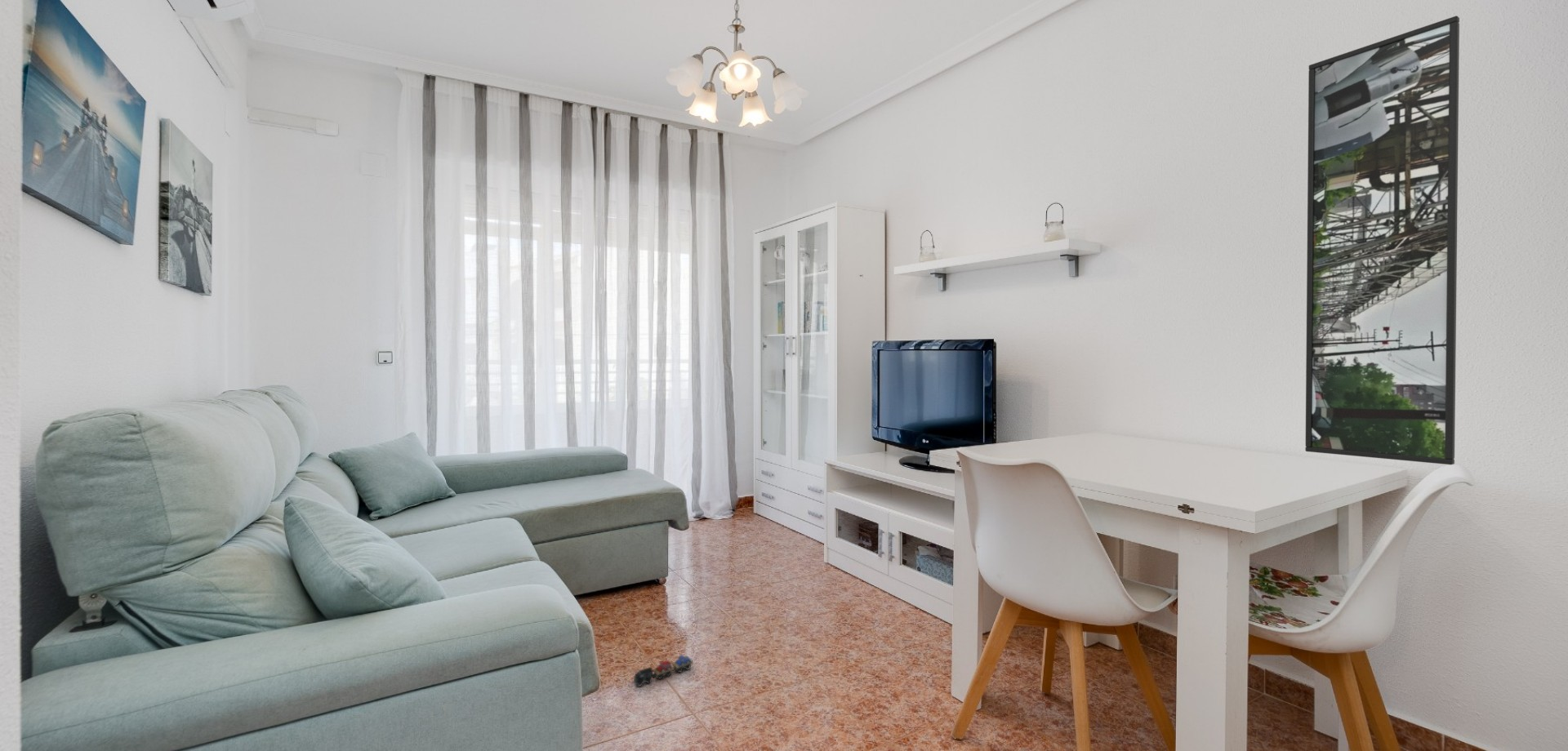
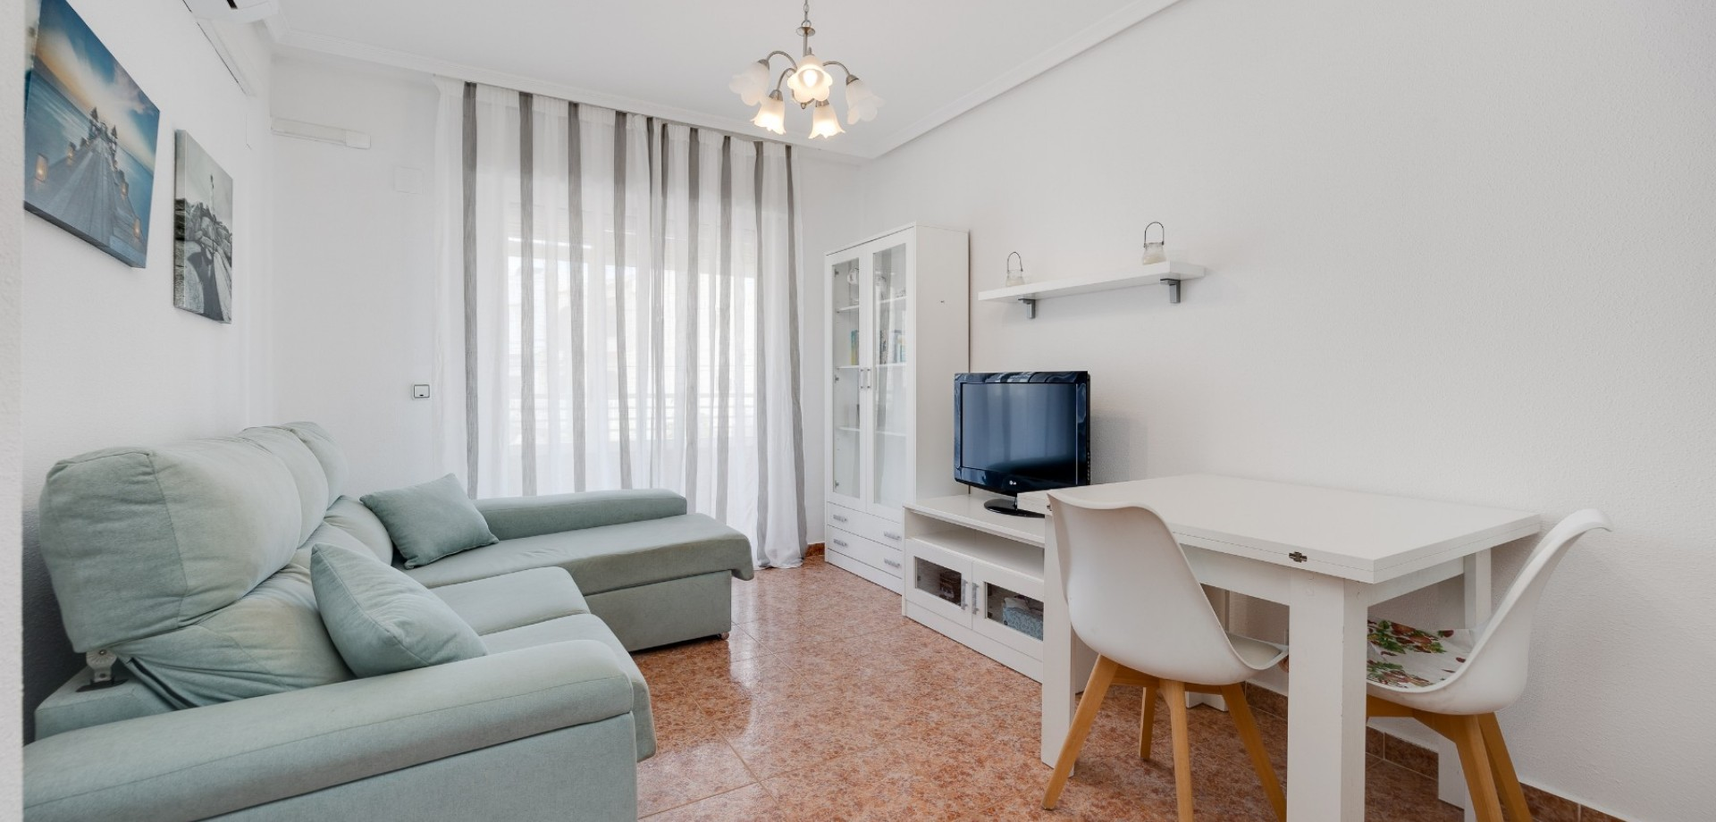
- toy train (664, 669)
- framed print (1376, 251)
